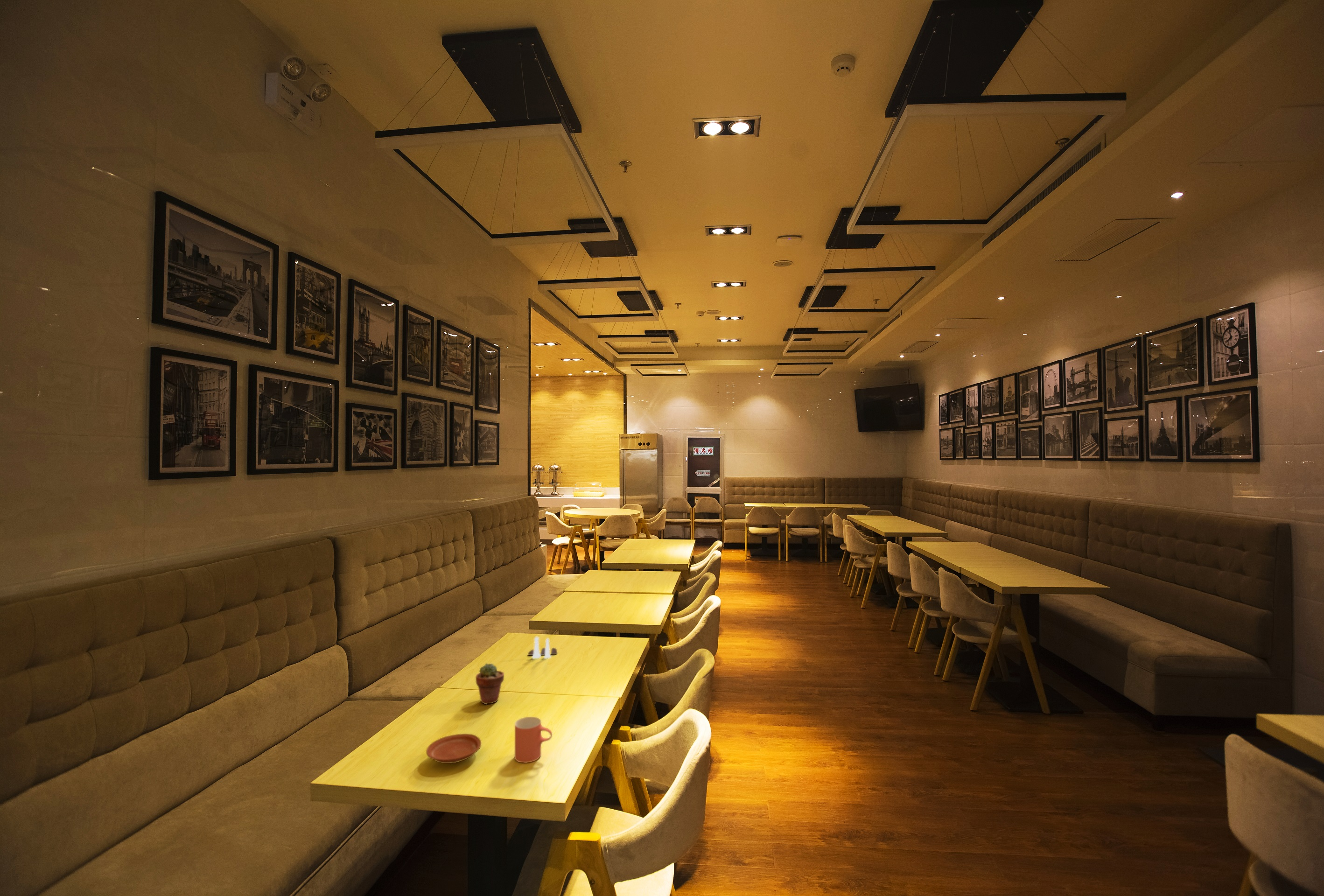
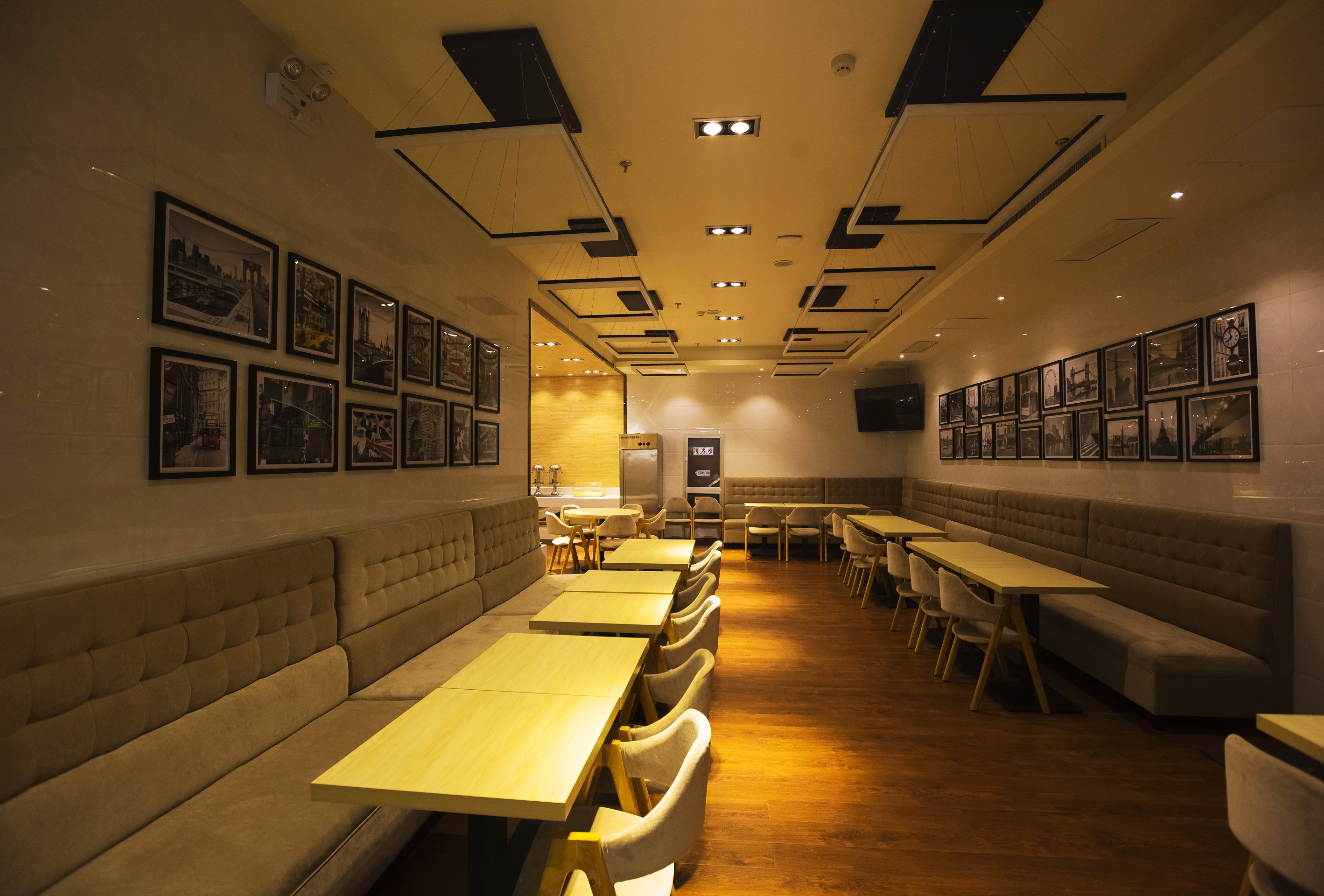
- potted succulent (490, 682)
- salt and pepper shaker set (539, 645)
- cup (533, 739)
- plate (454, 751)
